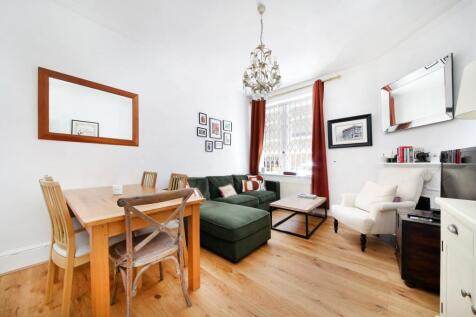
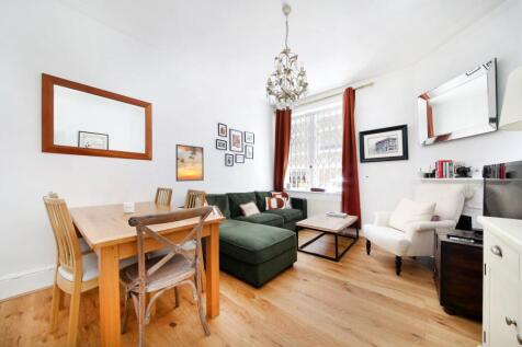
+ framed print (190, 163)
